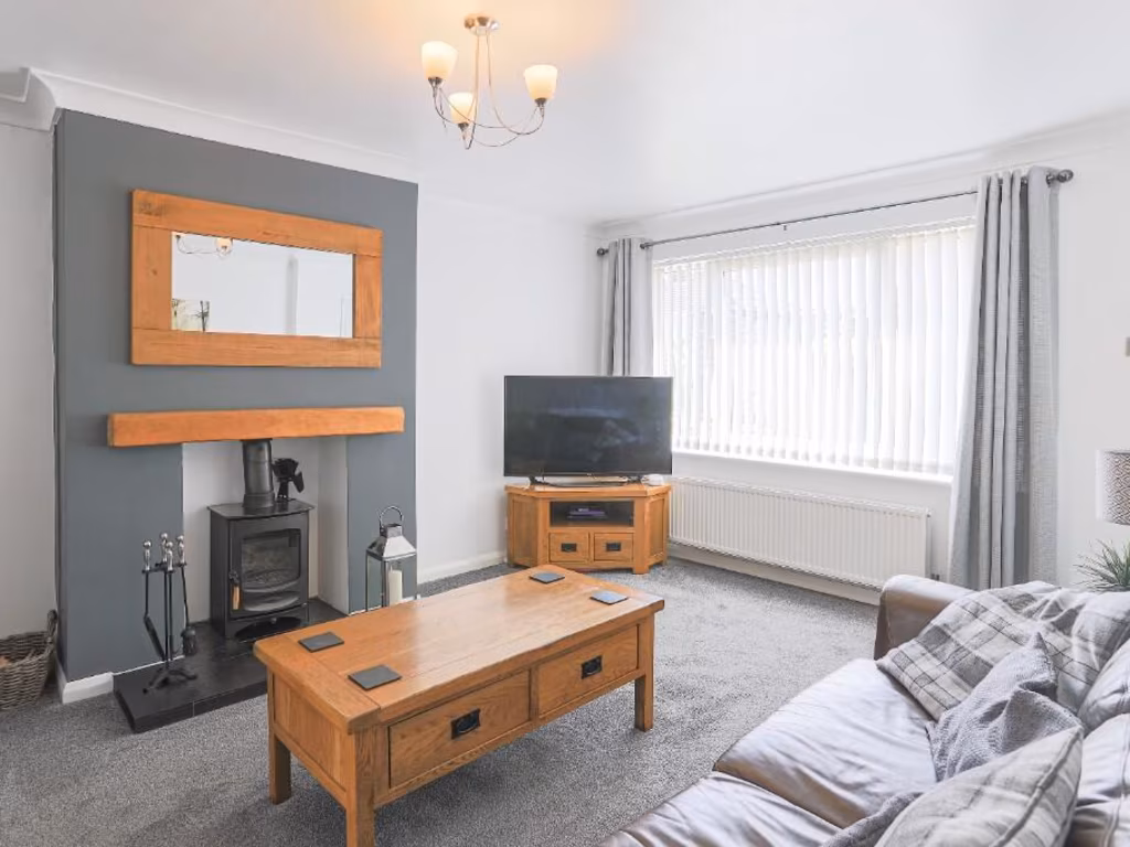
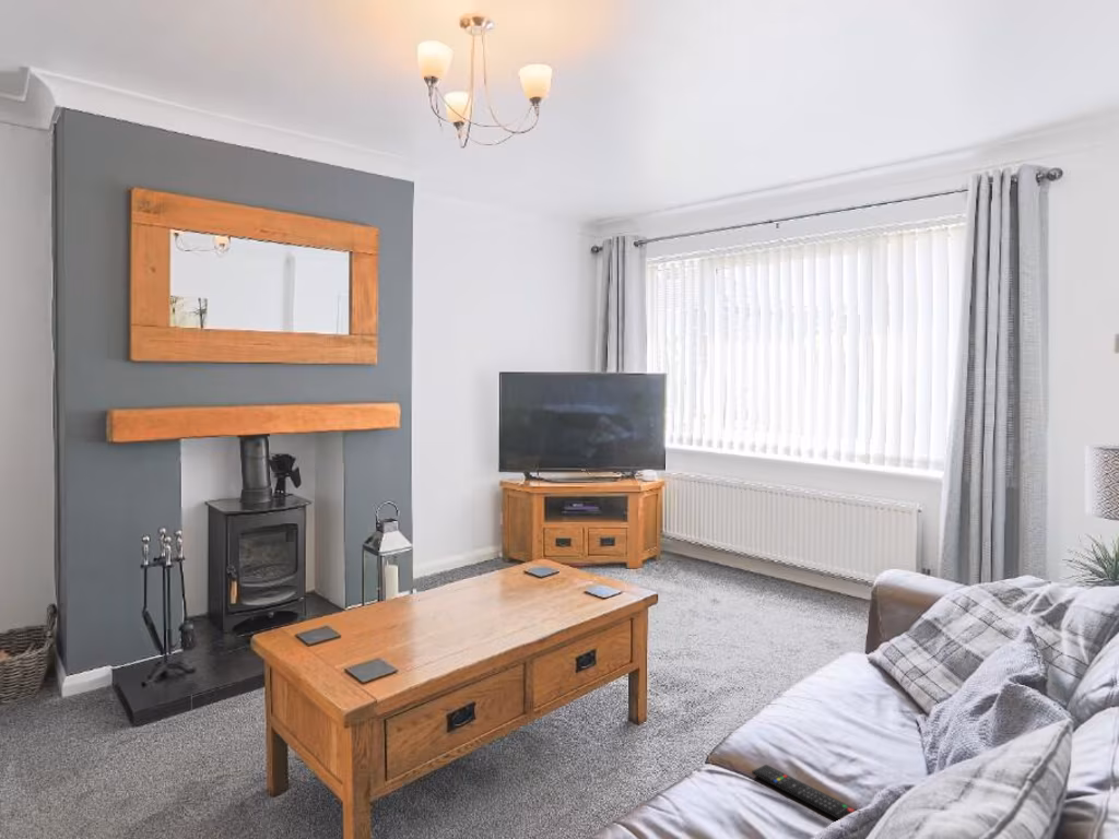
+ remote control (803, 793)
